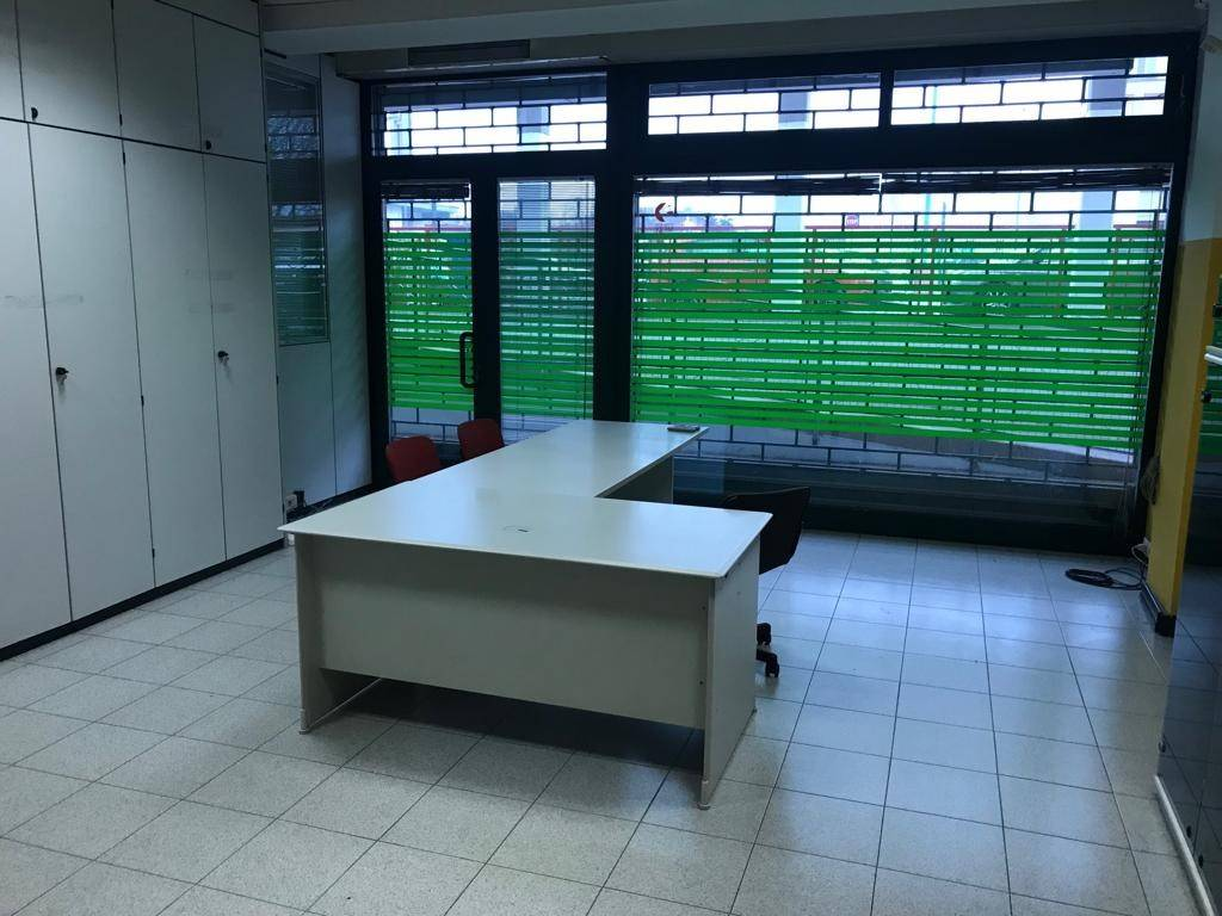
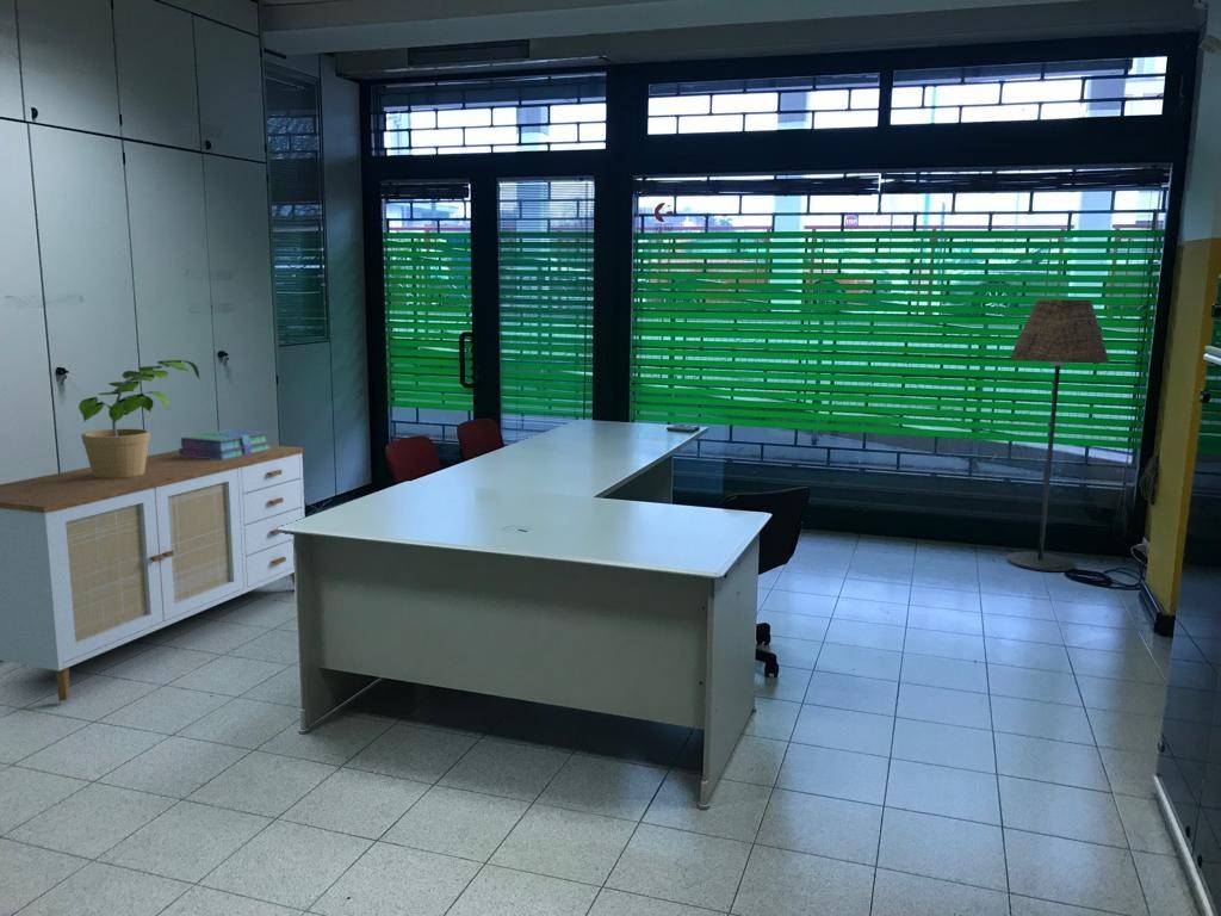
+ floor lamp (1050, 434)
+ potted plant (149, 410)
+ stack of books (224, 442)
+ sideboard (156, 550)
